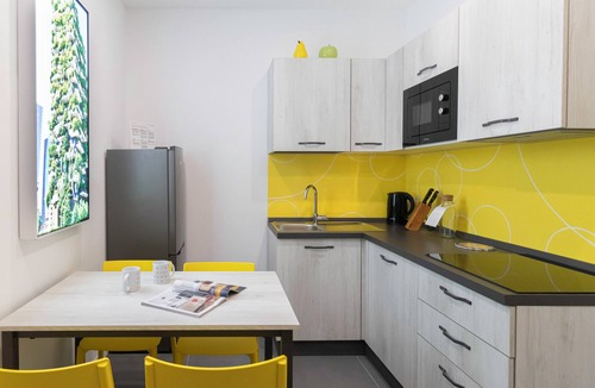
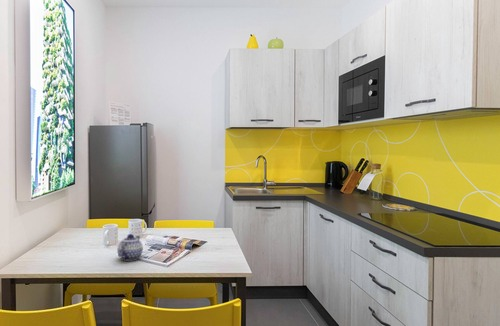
+ teapot (130, 246)
